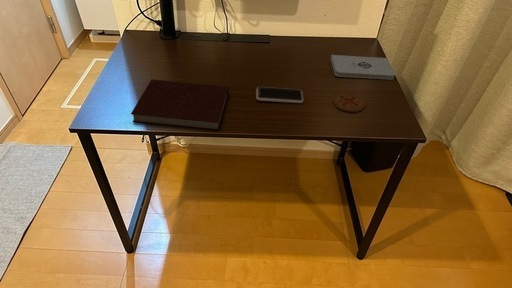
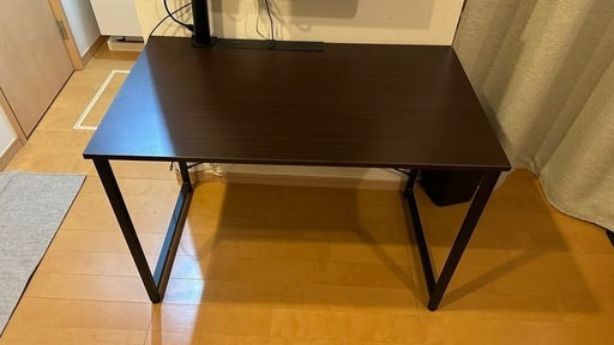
- notebook (183, 103)
- coaster (348, 102)
- notepad (362, 66)
- smartphone (279, 94)
